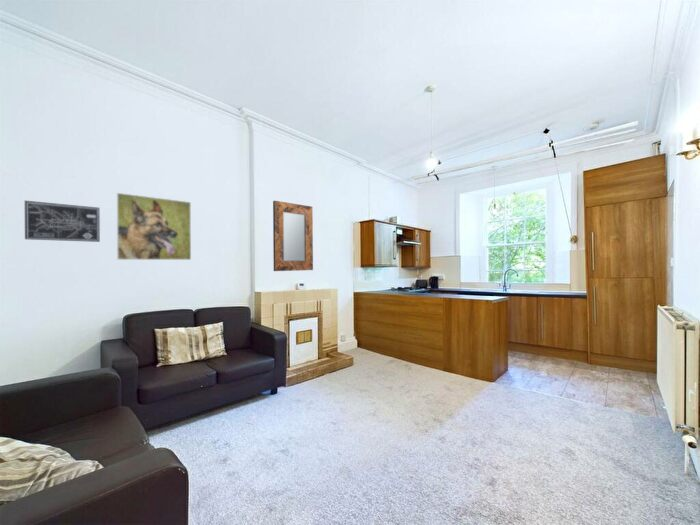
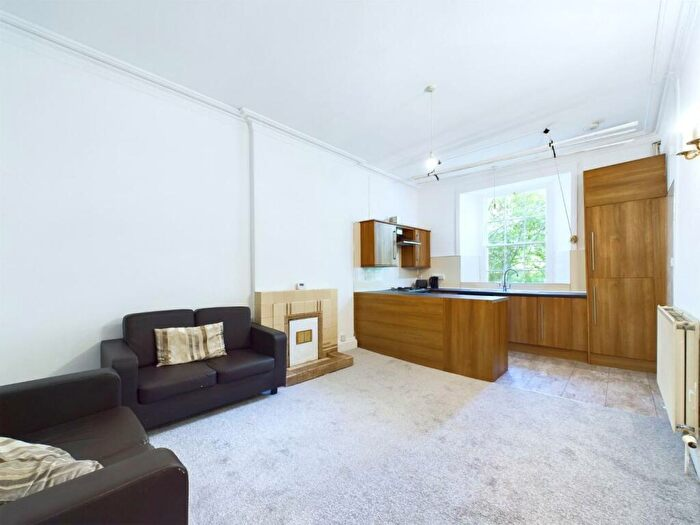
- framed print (156, 228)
- home mirror (294, 237)
- wall art (64, 222)
